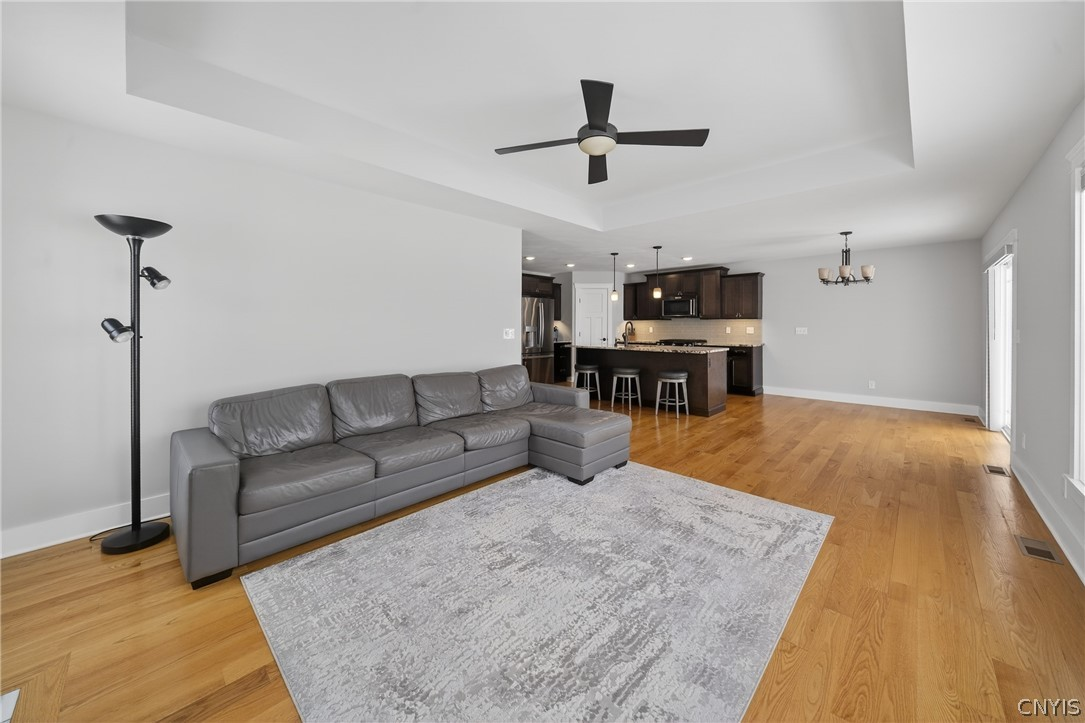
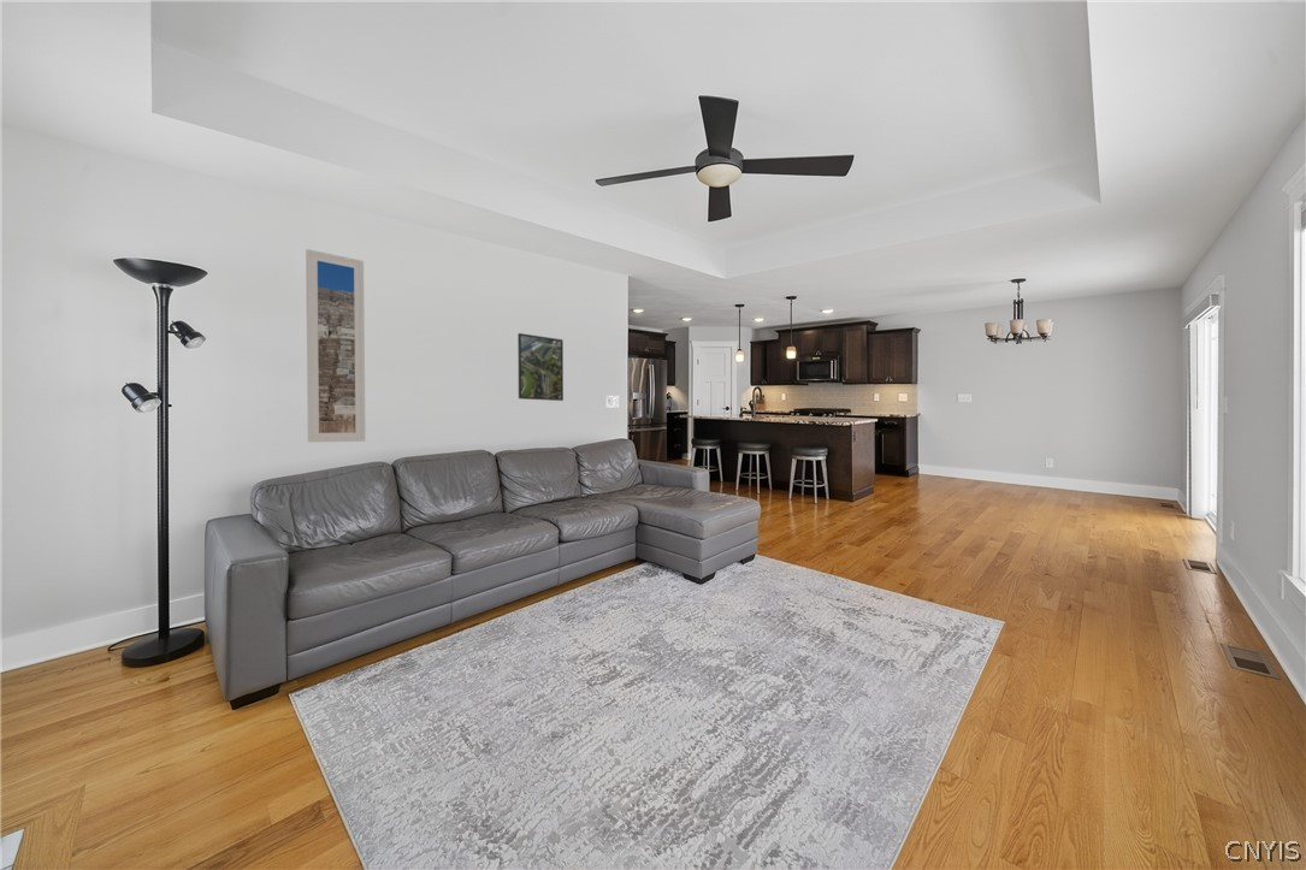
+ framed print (540, 368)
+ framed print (336, 348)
